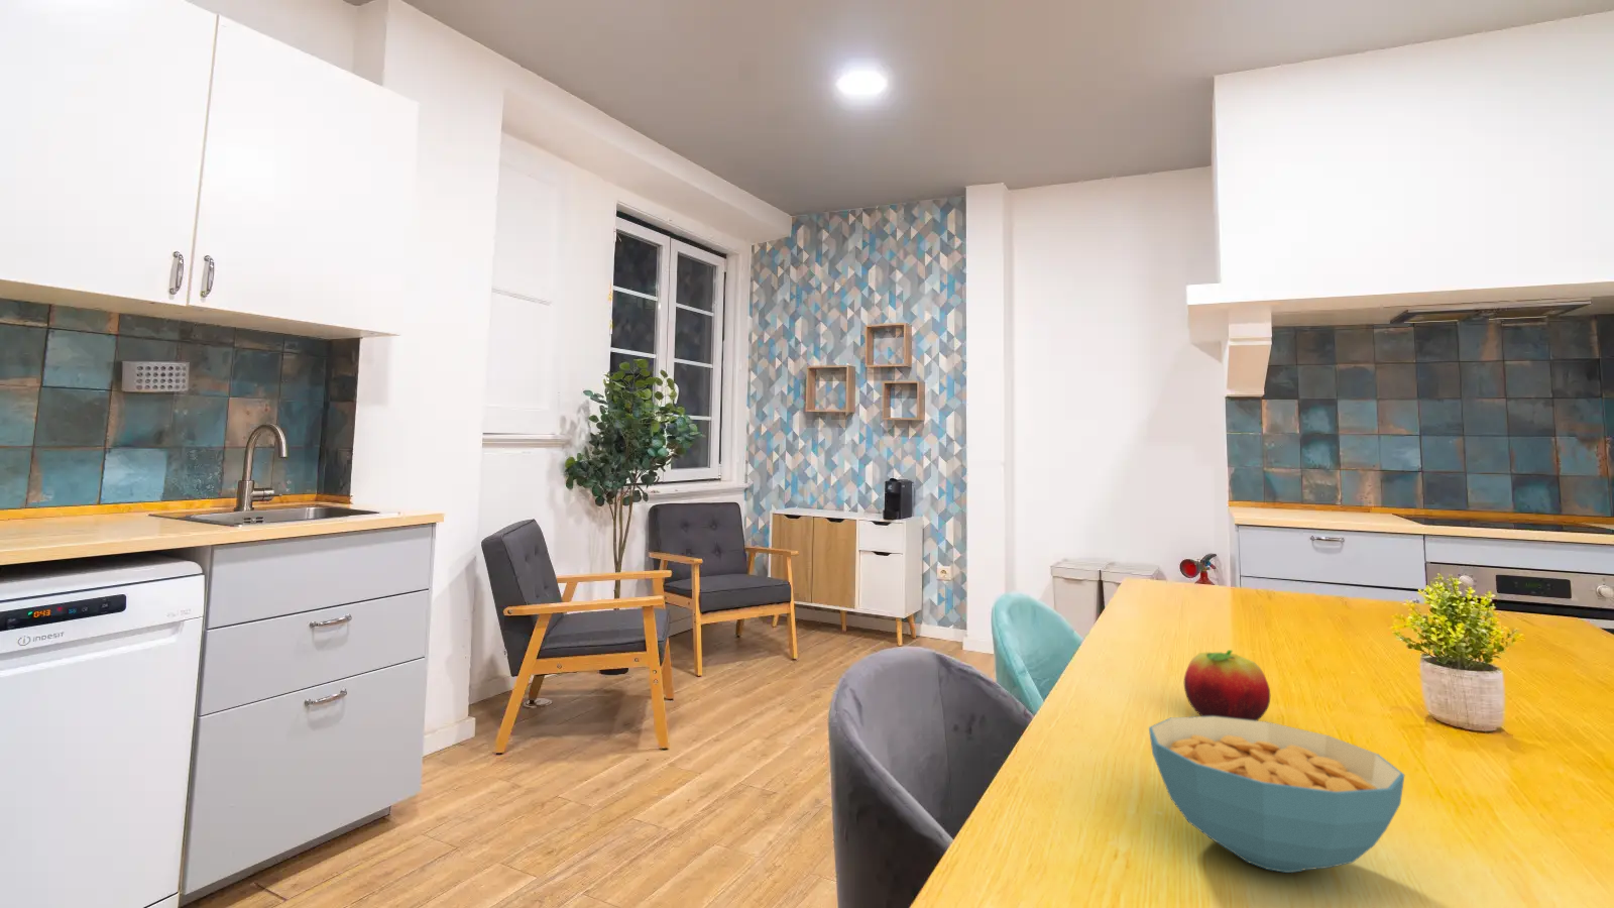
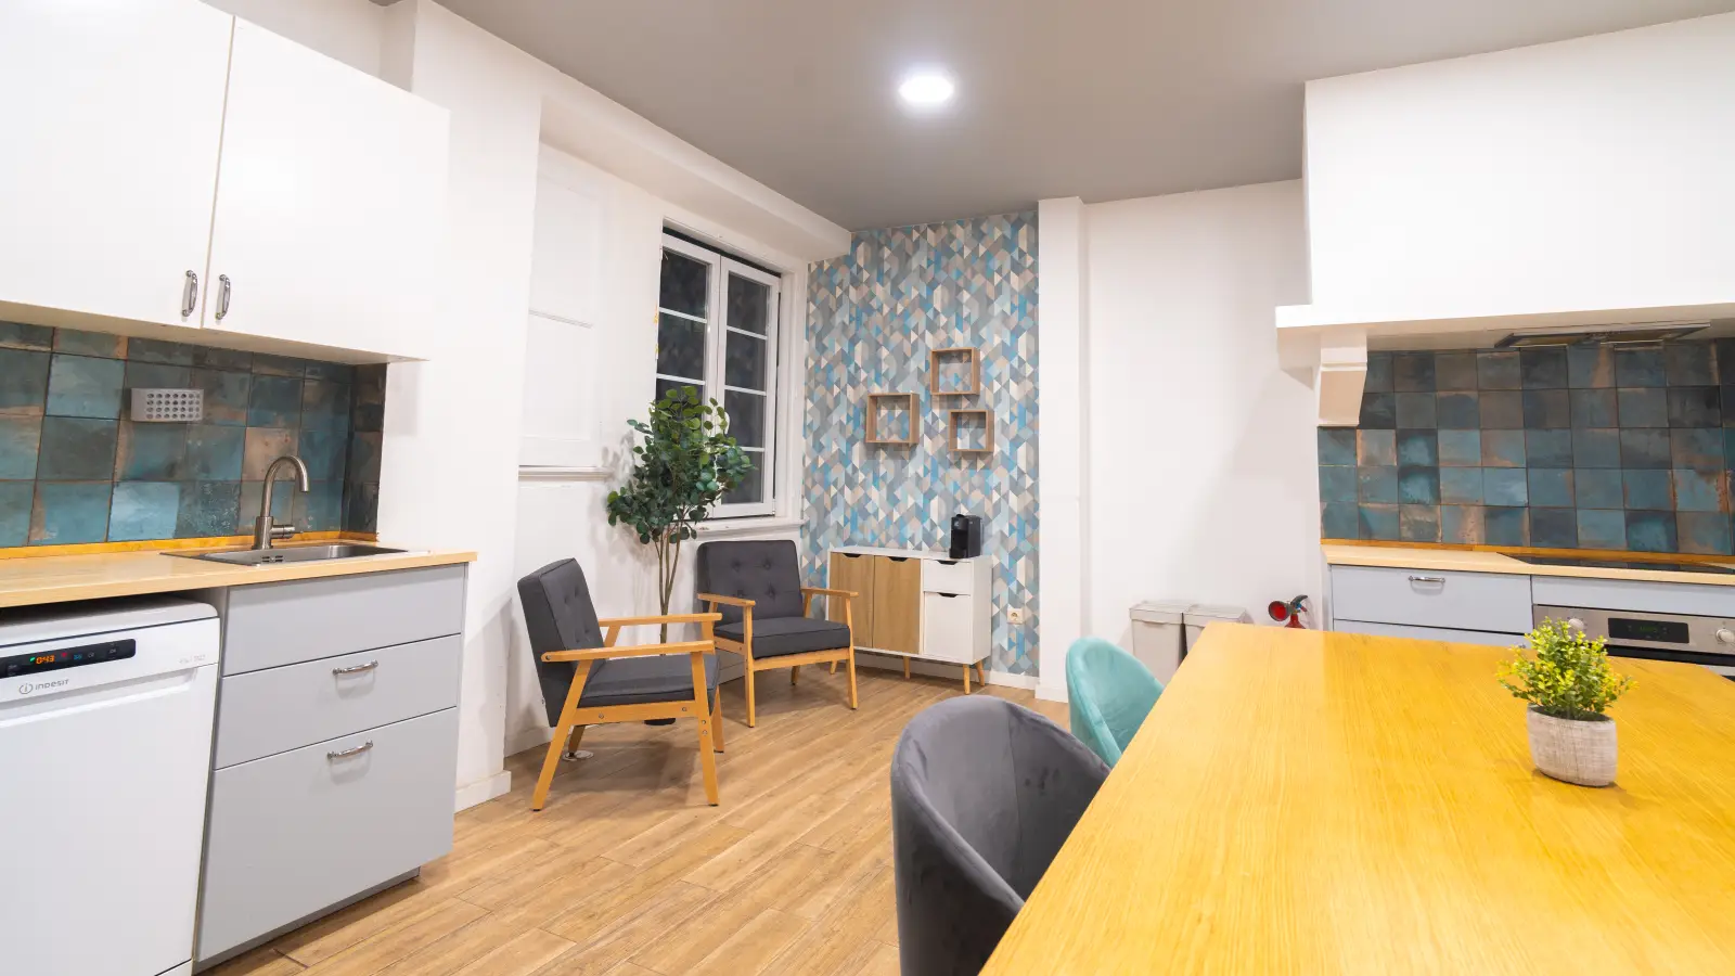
- cereal bowl (1266, 802)
- fruit (1226, 684)
